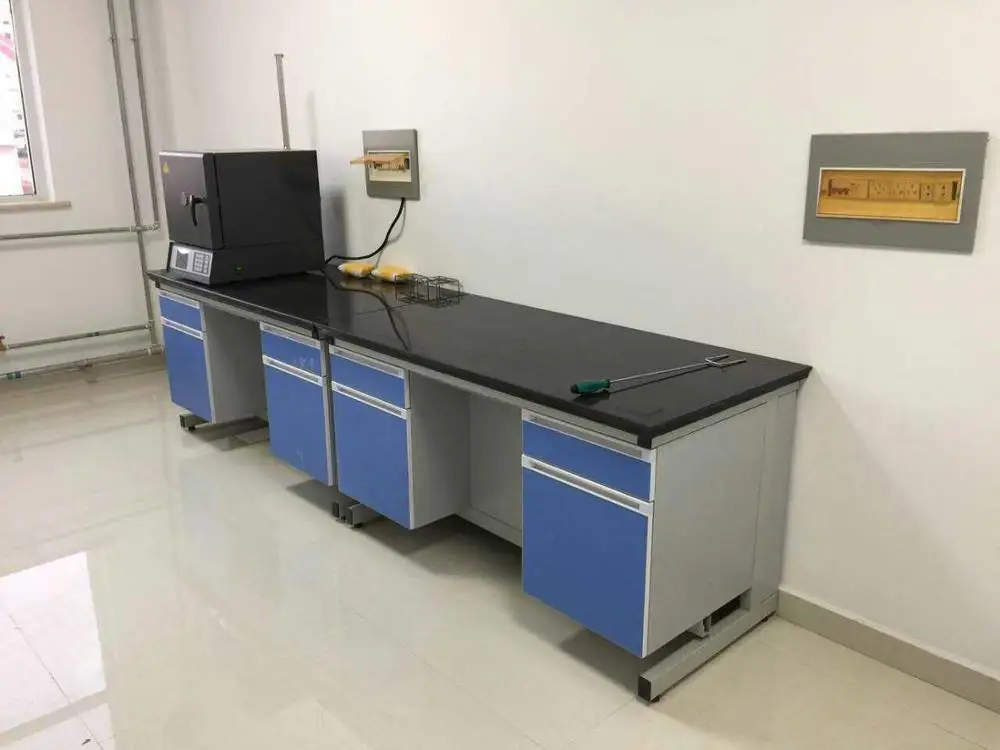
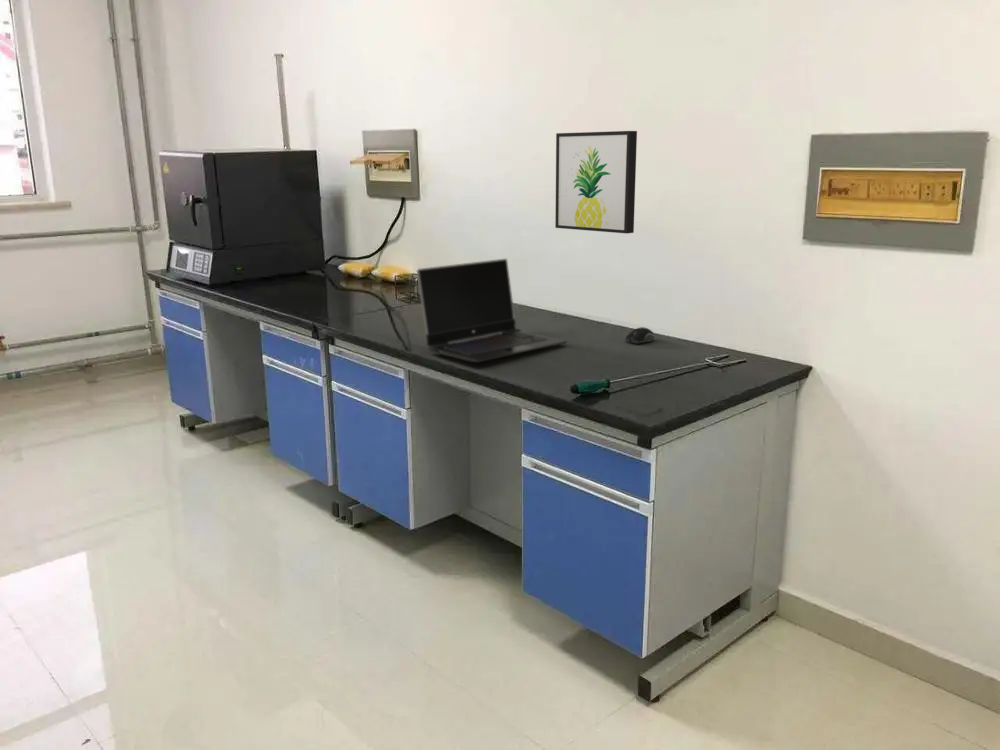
+ computer mouse (640, 334)
+ laptop computer (493, 308)
+ wall art (594, 181)
